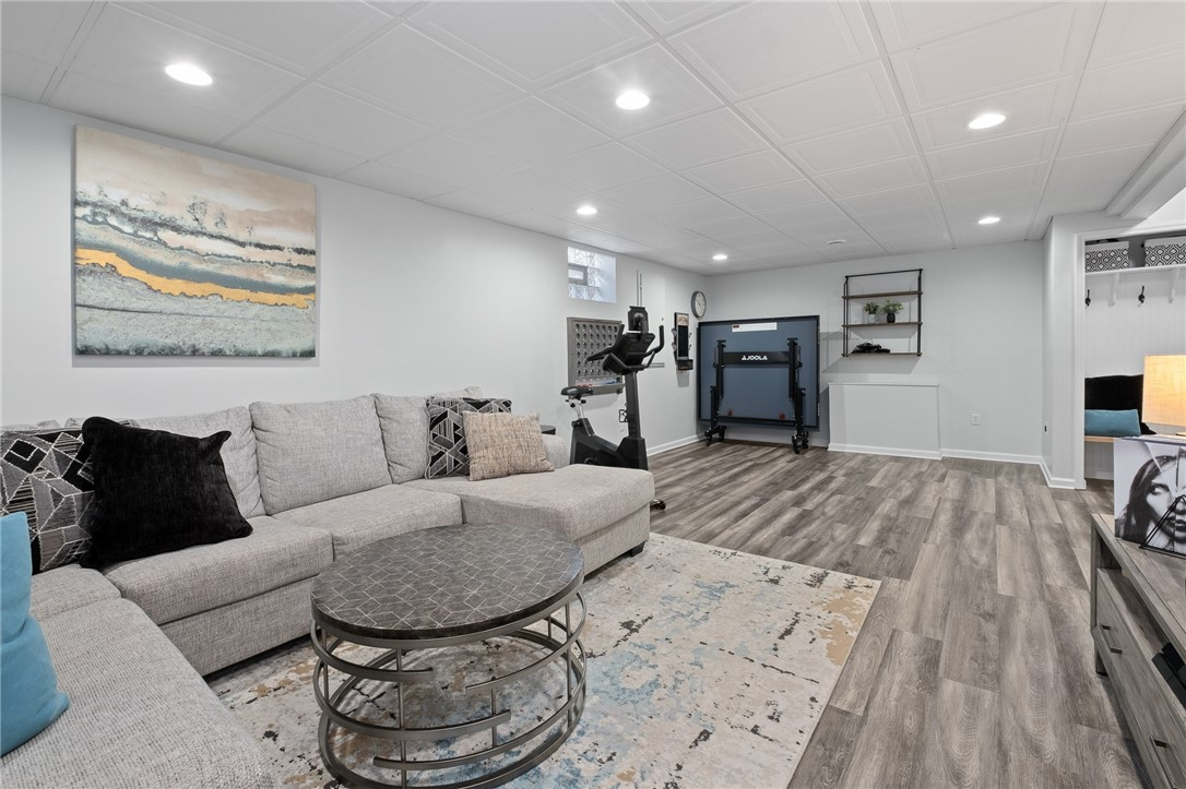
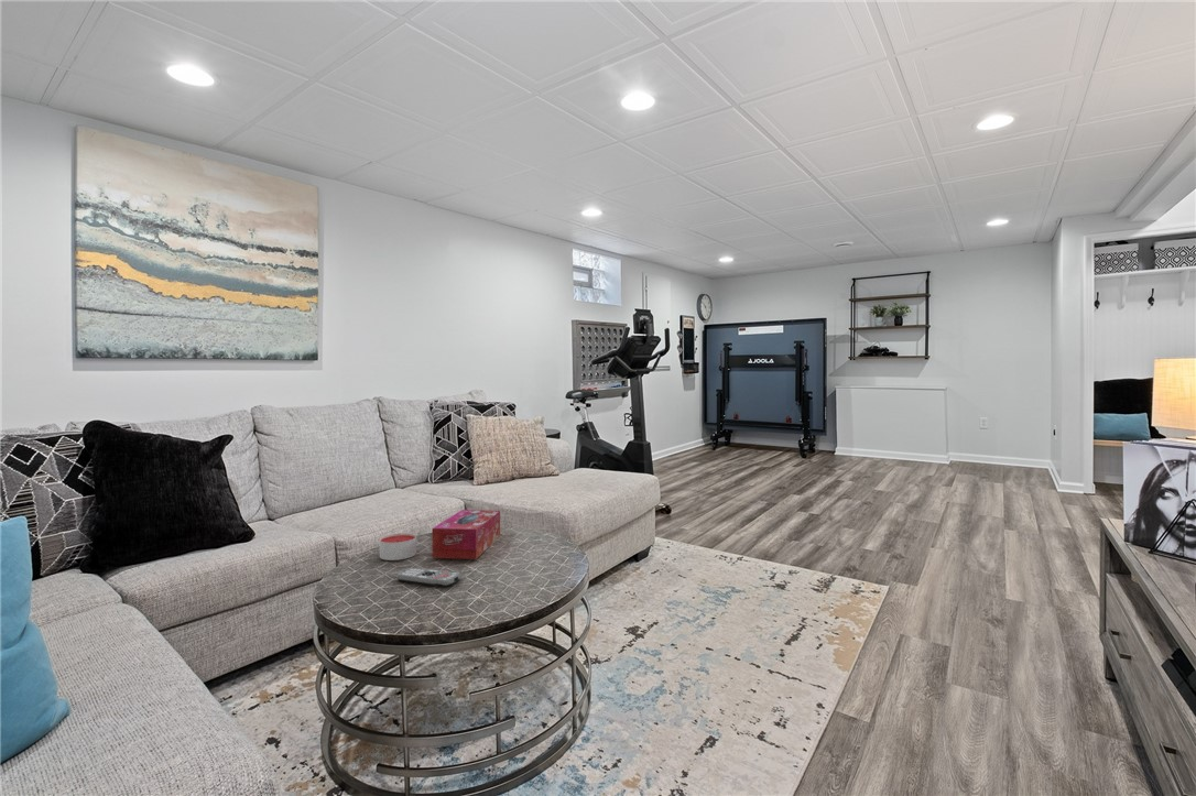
+ tissue box (468, 532)
+ candle (398, 545)
+ remote control (427, 577)
